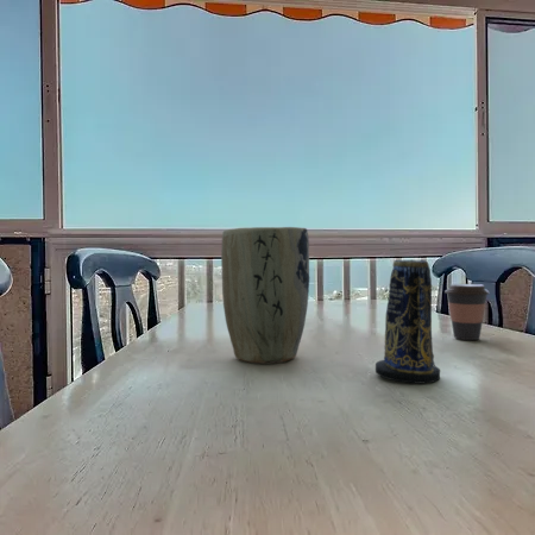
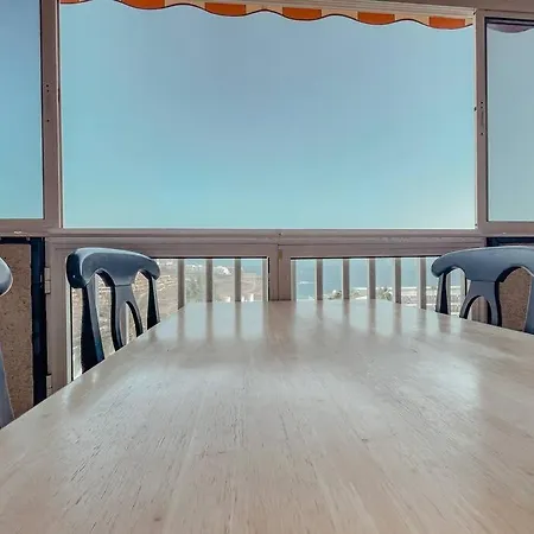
- coffee cup (466, 311)
- plant pot (265, 292)
- candle (407, 317)
